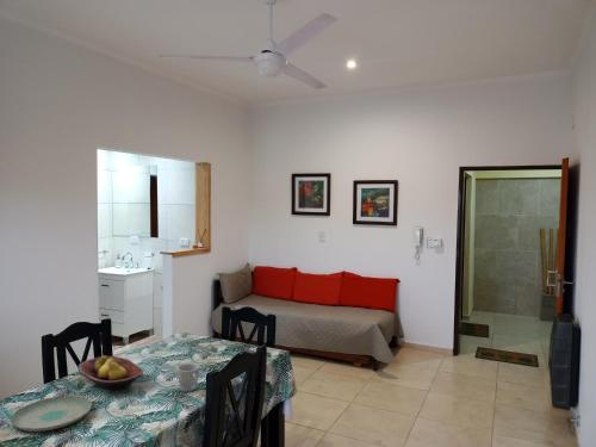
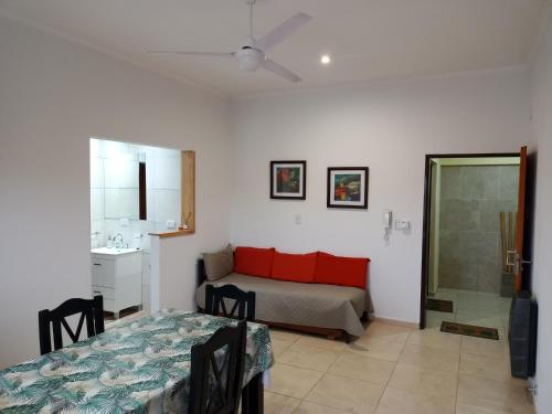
- plate (52, 412)
- mug (190, 379)
- fruit bowl (110, 370)
